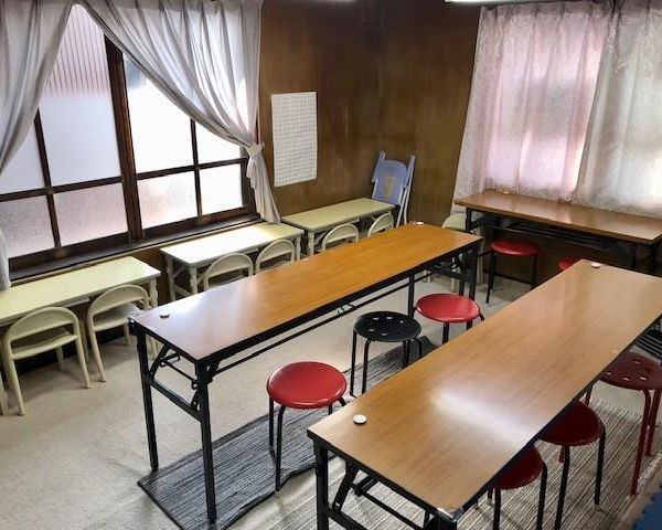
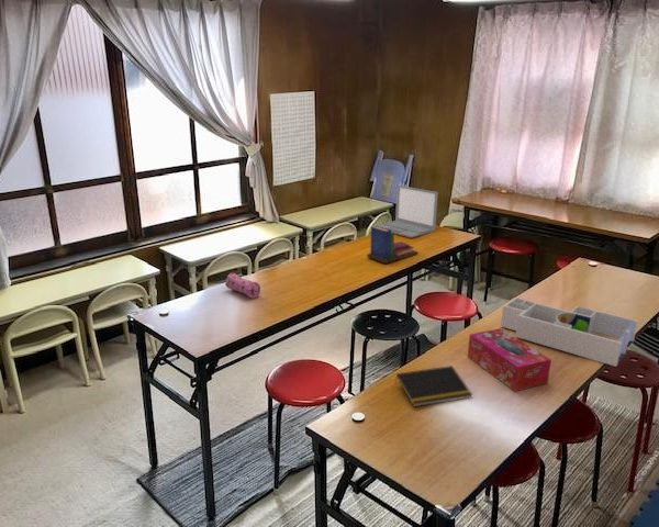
+ desk organizer (565, 325)
+ laptop (404, 210)
+ pencil case (243, 285)
+ book (393, 240)
+ notepad (433, 384)
+ tissue box (506, 357)
